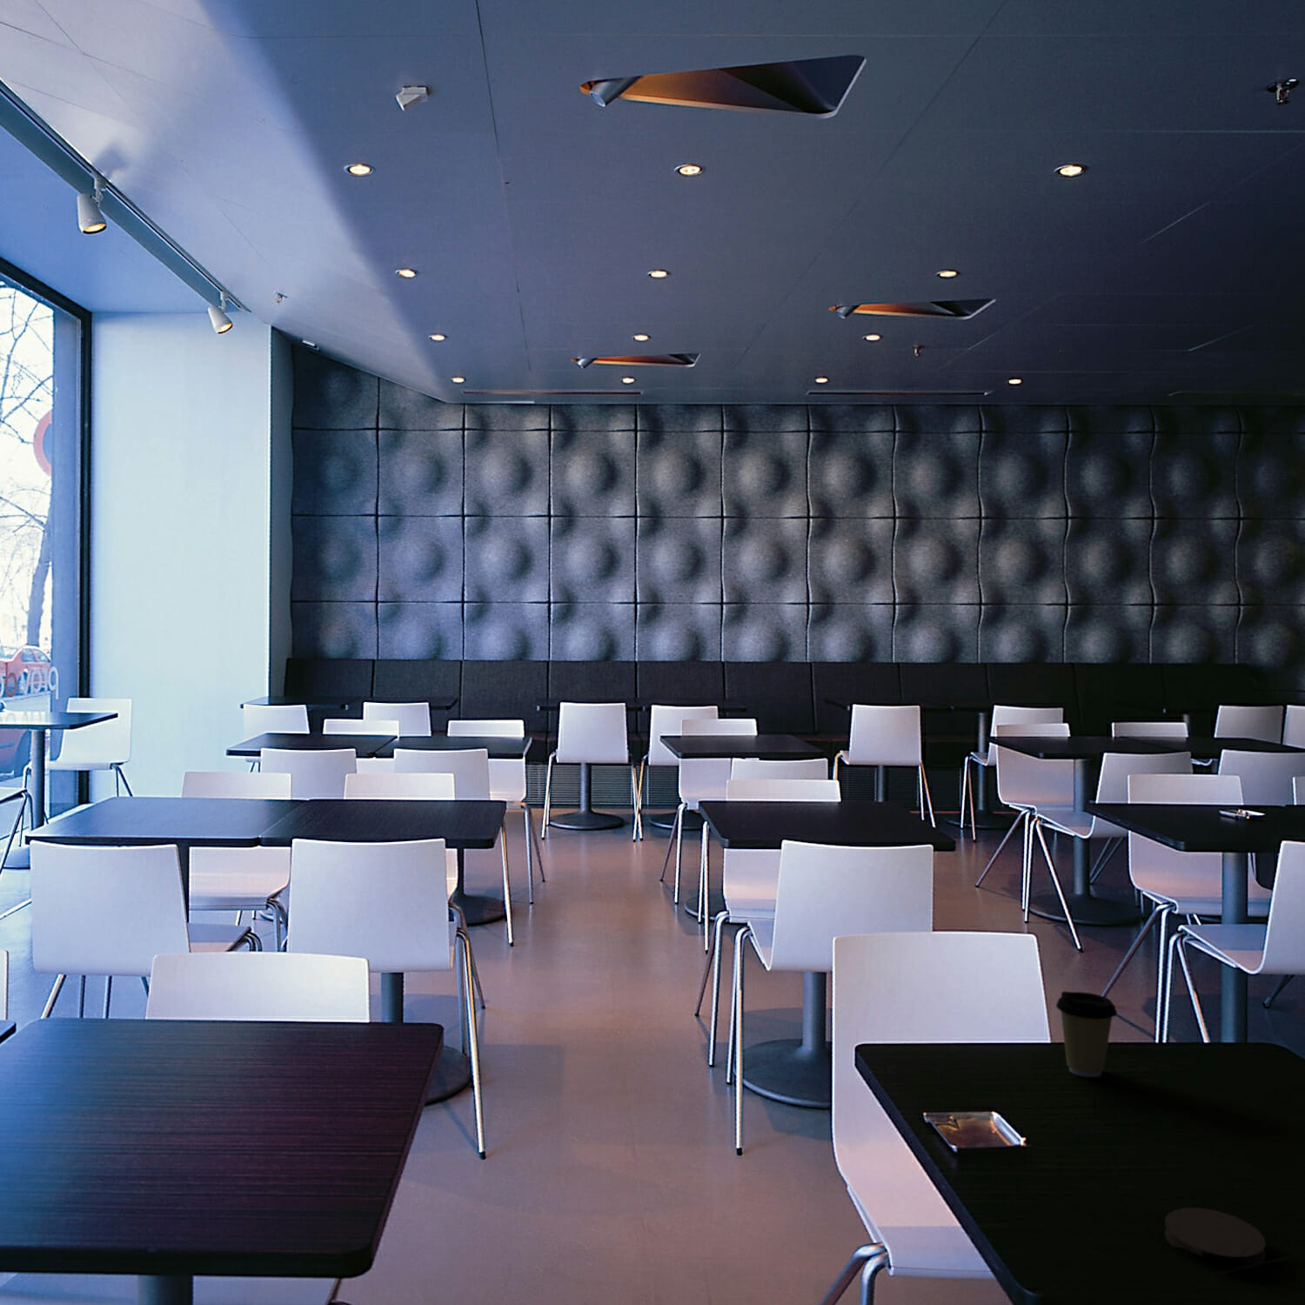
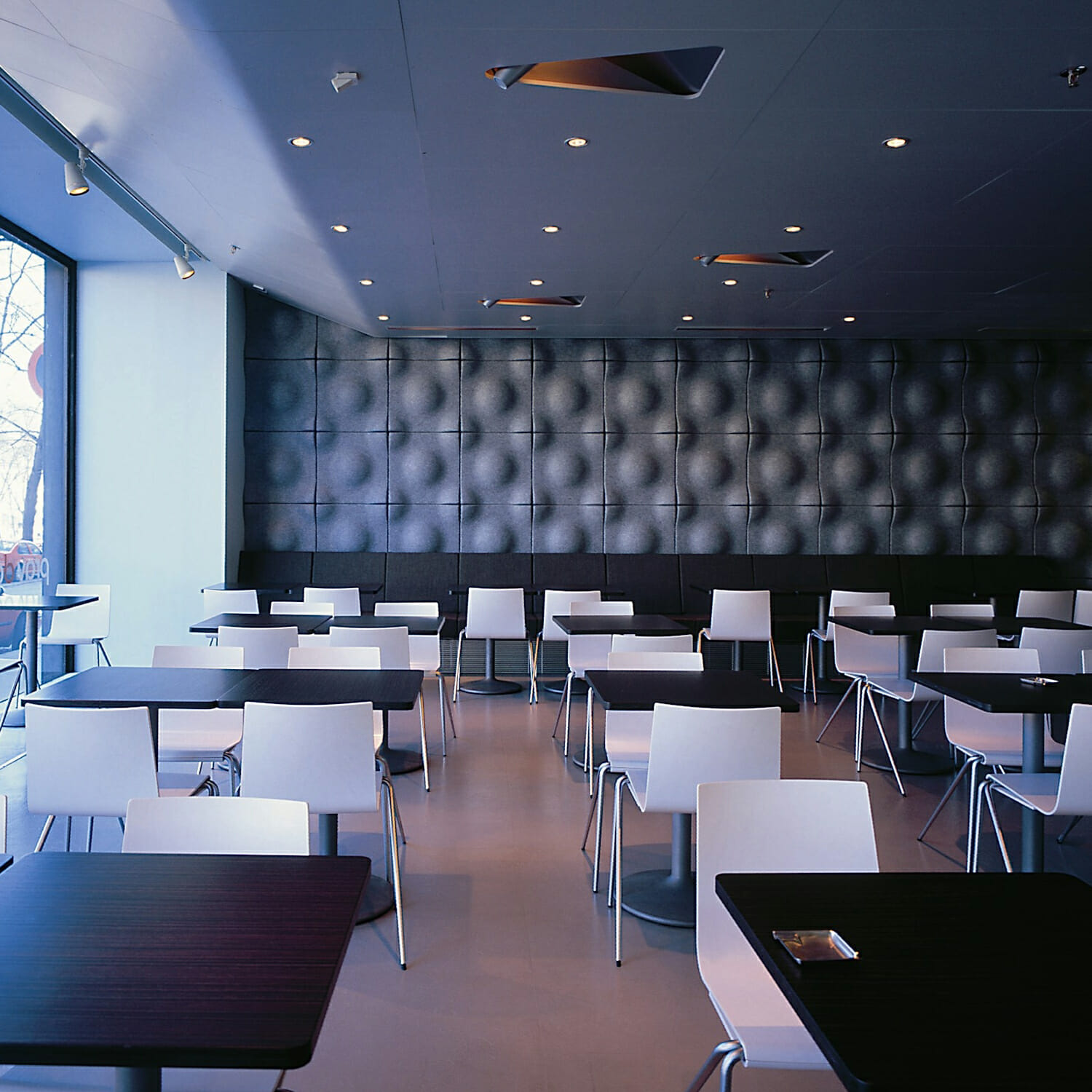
- coffee cup (1086, 1034)
- coaster (1214, 1237)
